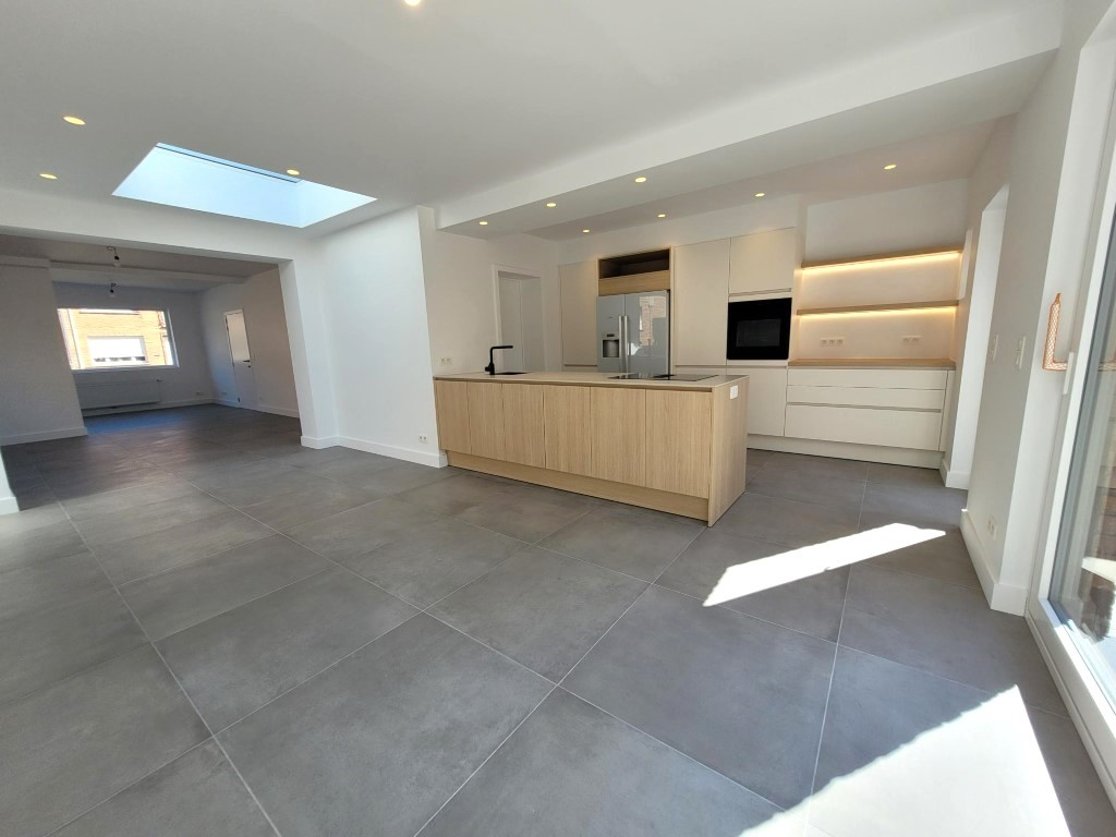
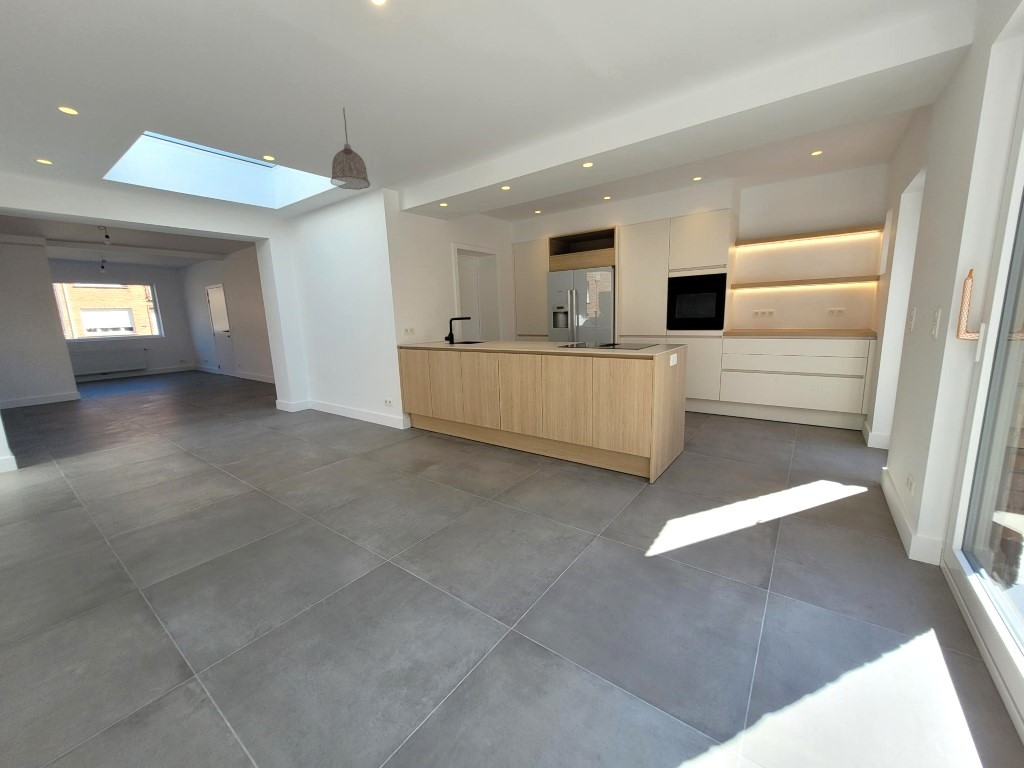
+ pendant lamp (347, 146)
